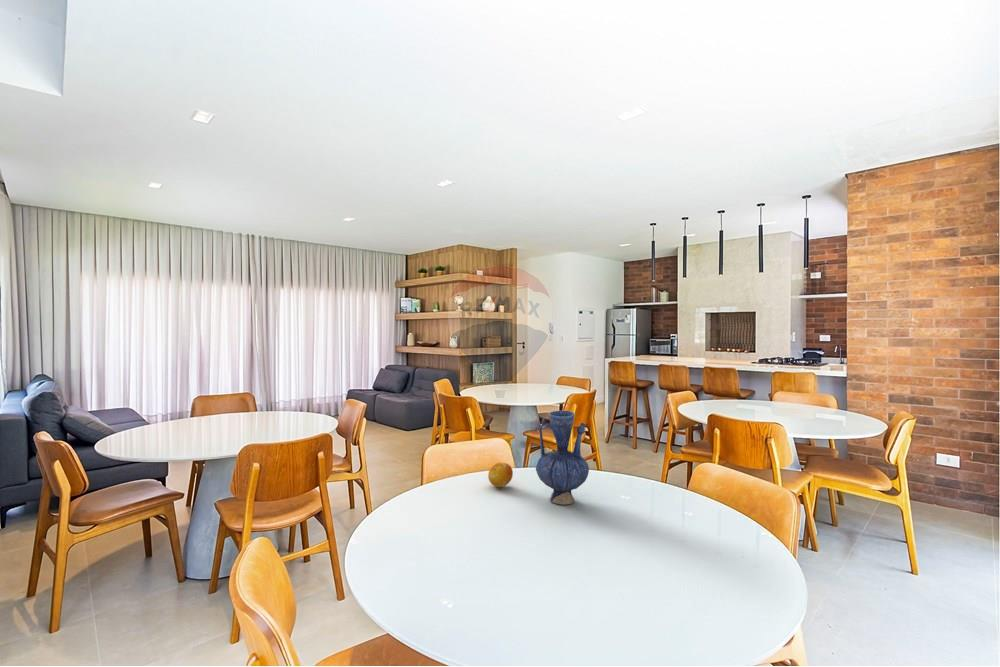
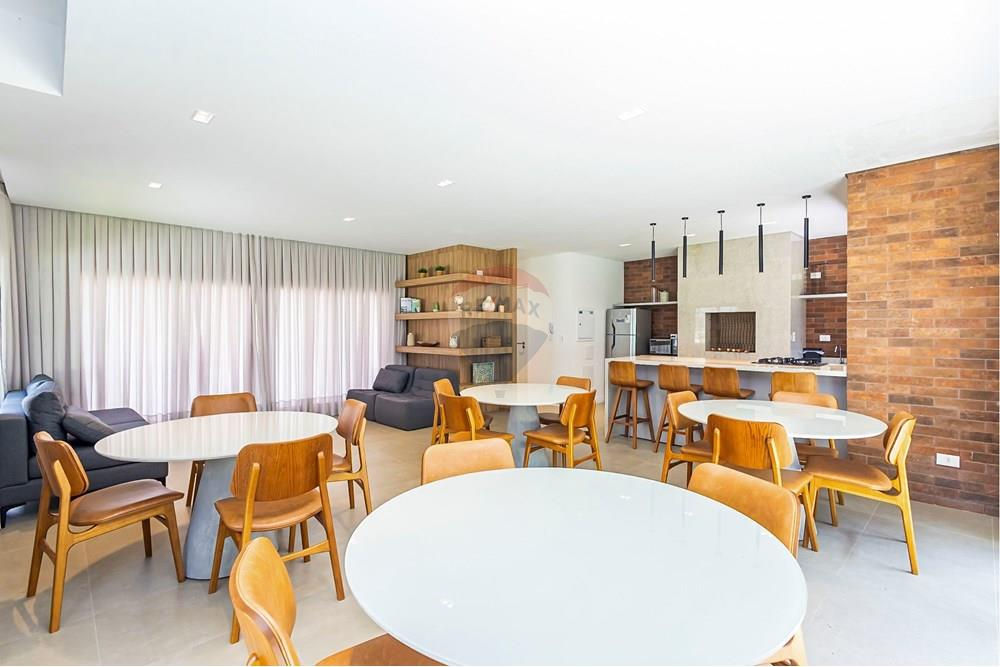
- fruit (500, 474)
- vase (562, 456)
